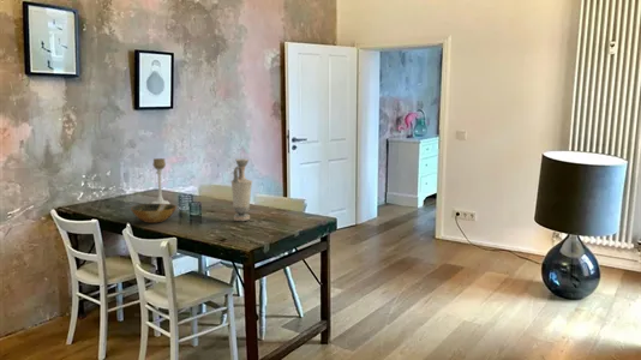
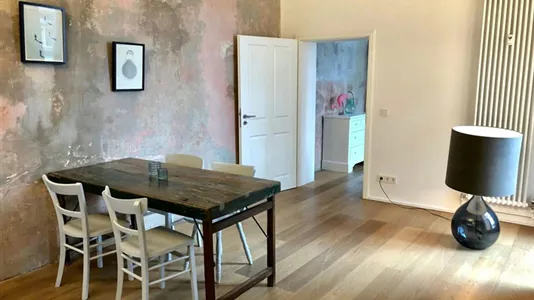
- candle holder (160, 181)
- vase (241, 190)
- bowl (154, 214)
